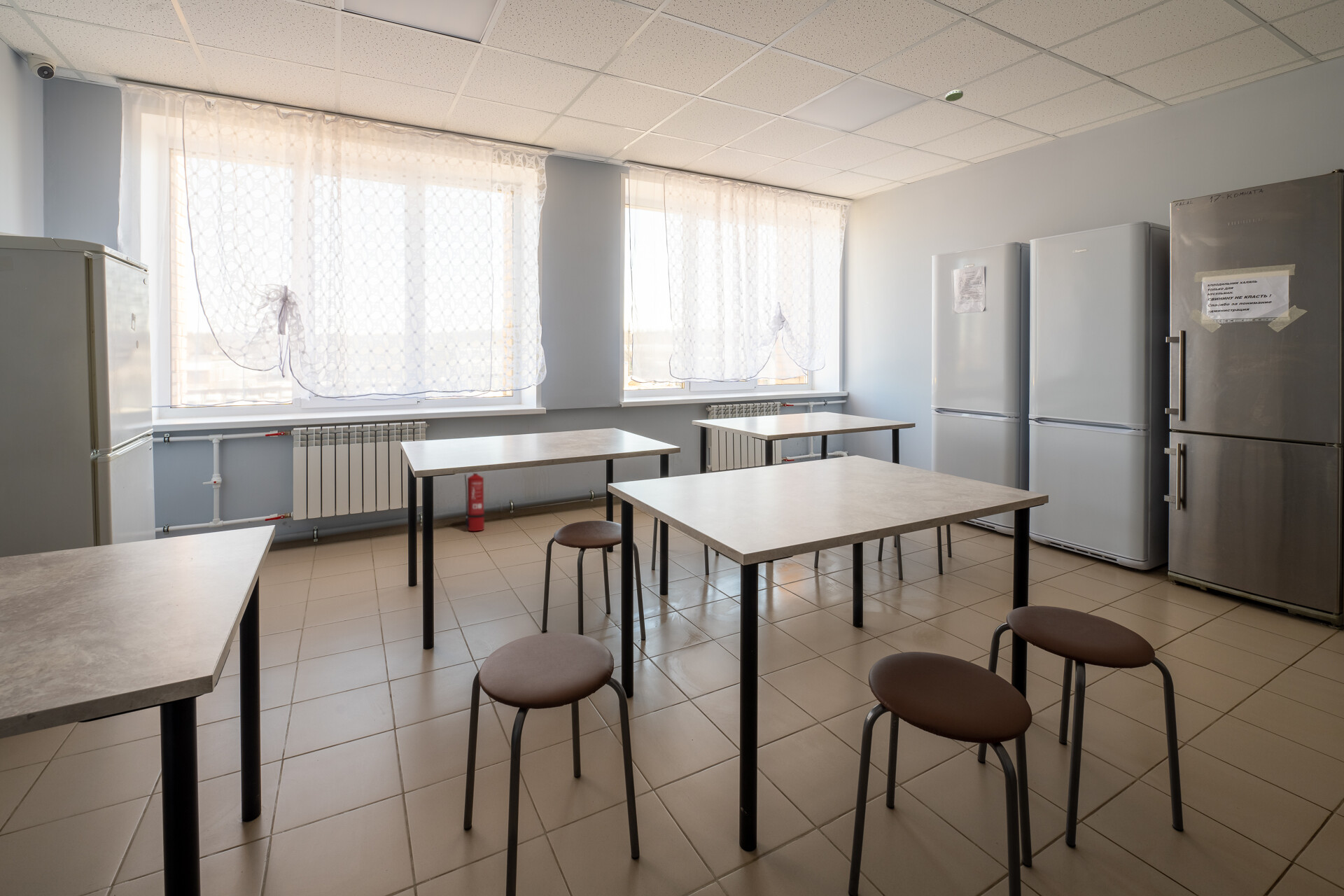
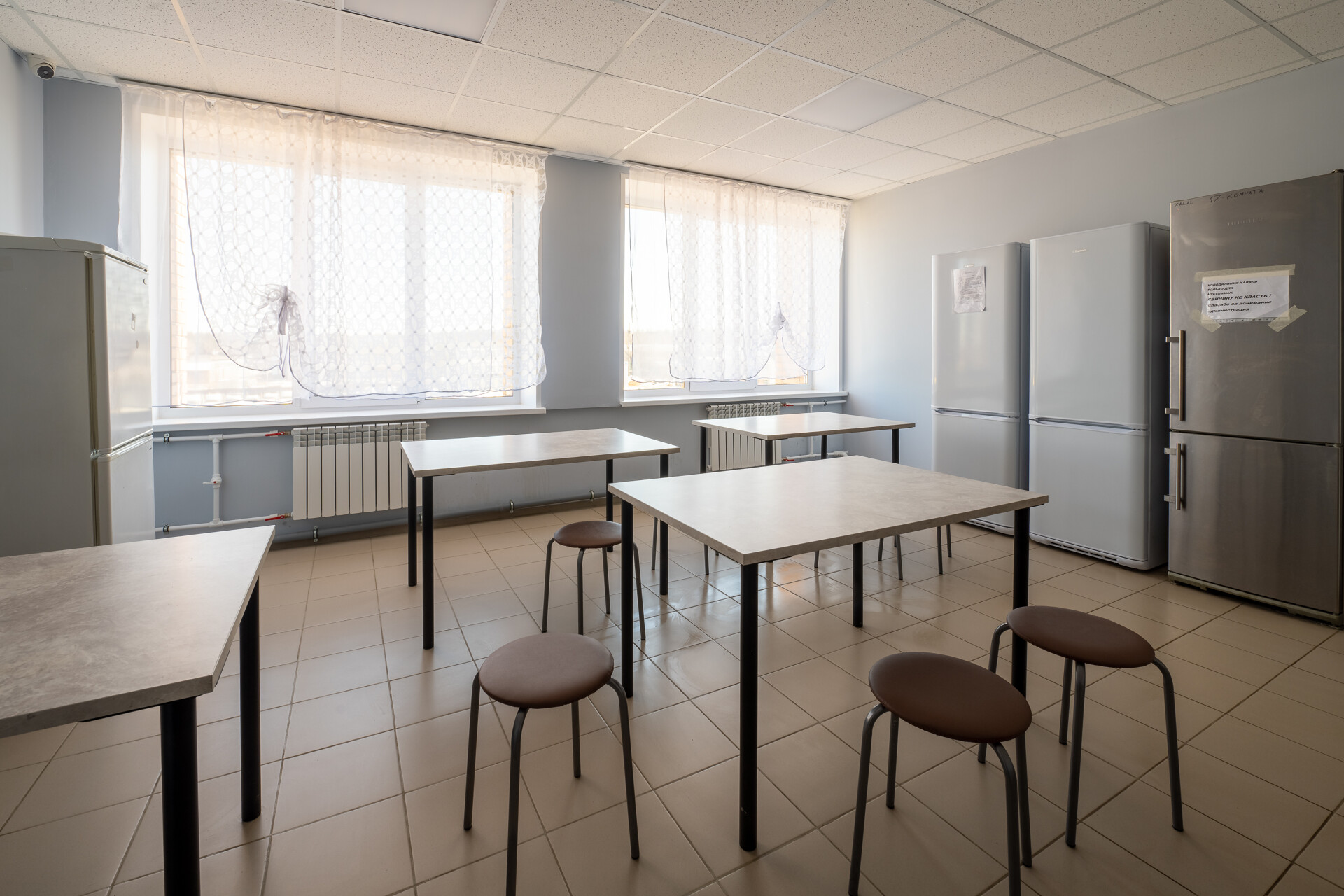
- fire extinguisher (477, 496)
- smoke detector (954, 95)
